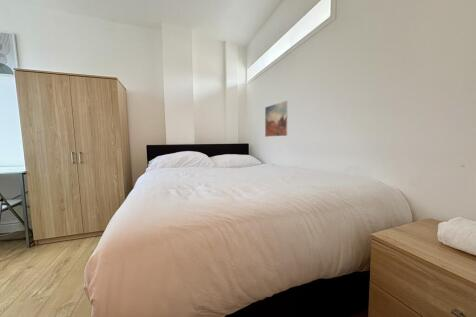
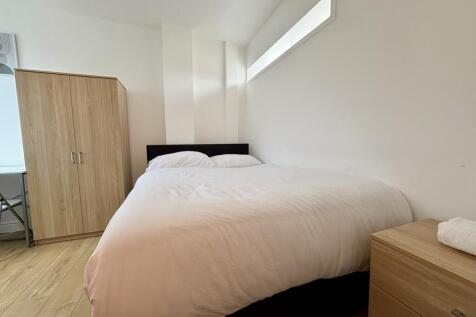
- wall art (275, 120)
